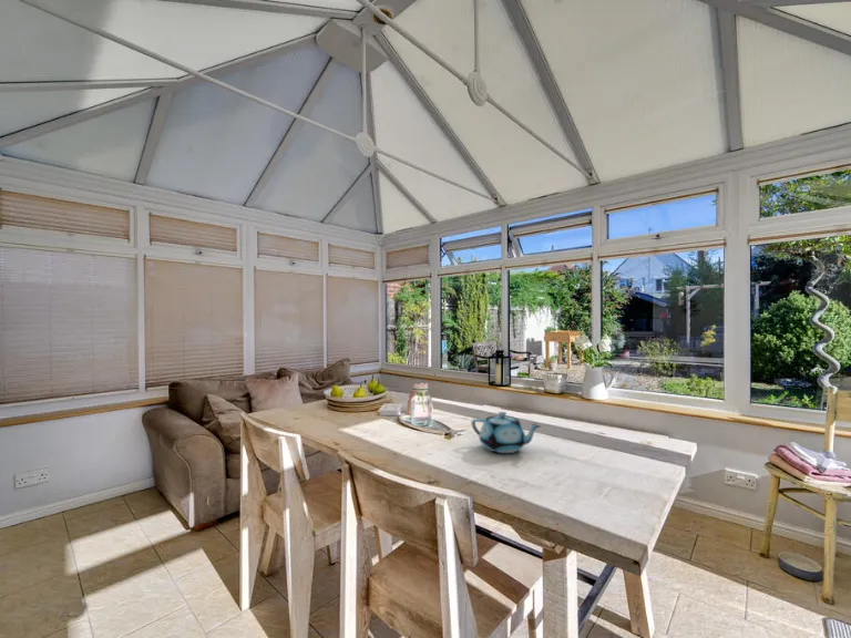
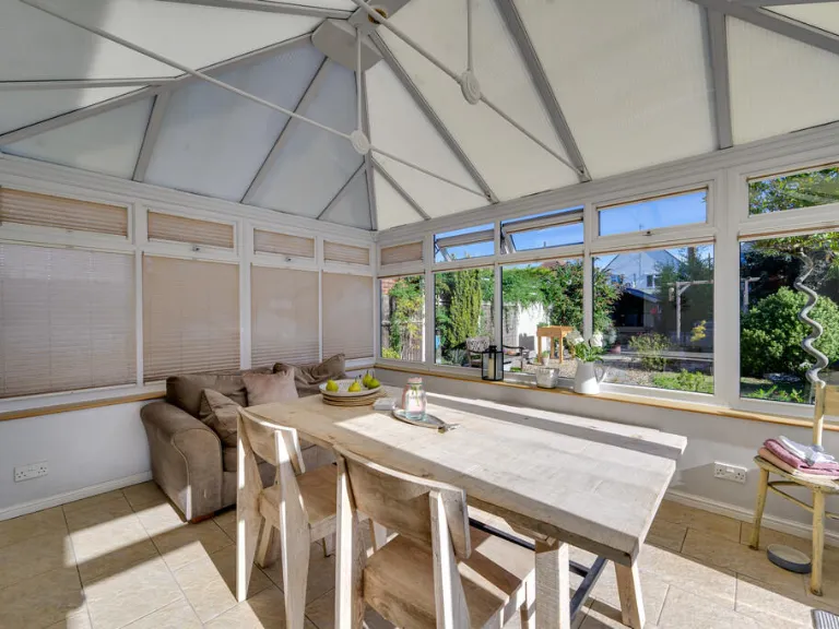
- teapot (504, 430)
